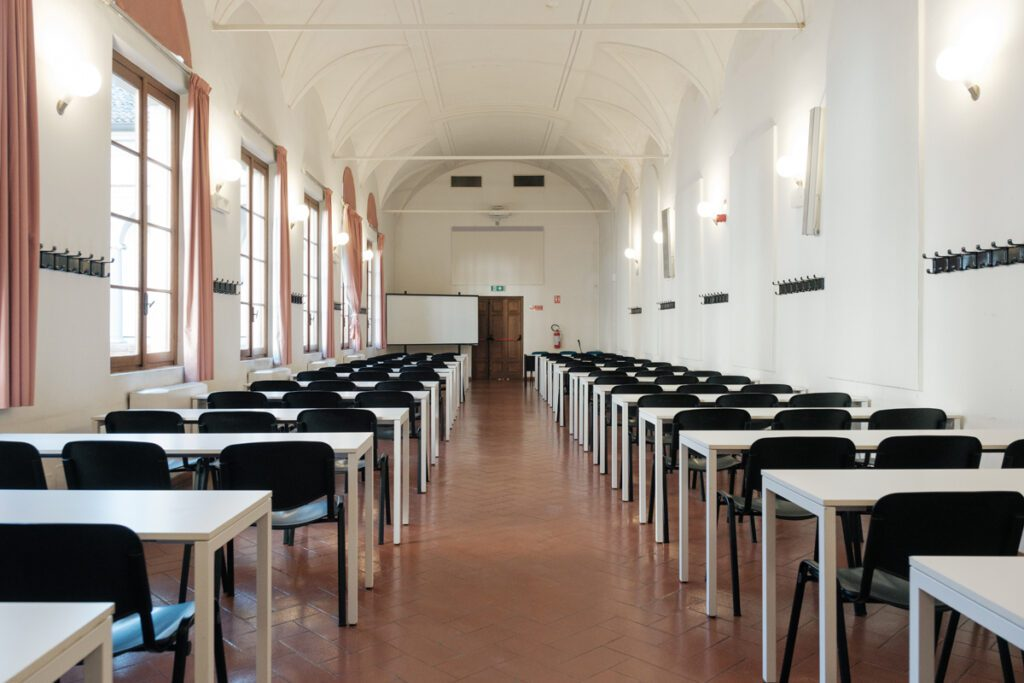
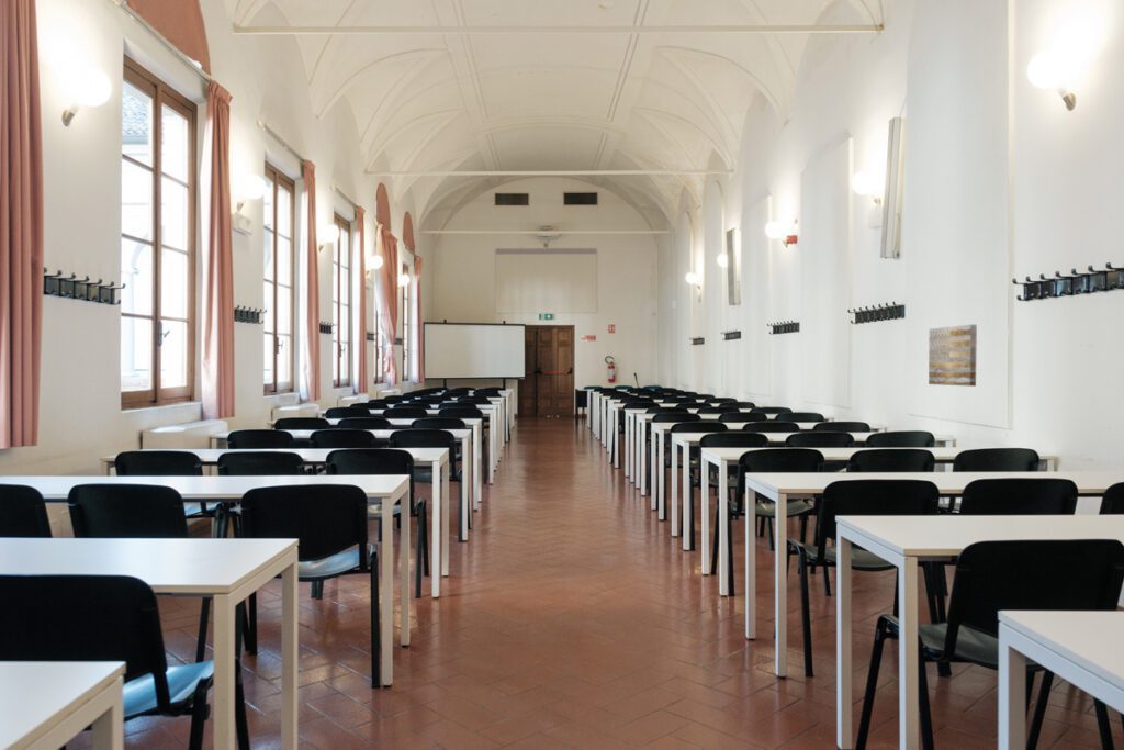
+ wall art (951, 356)
